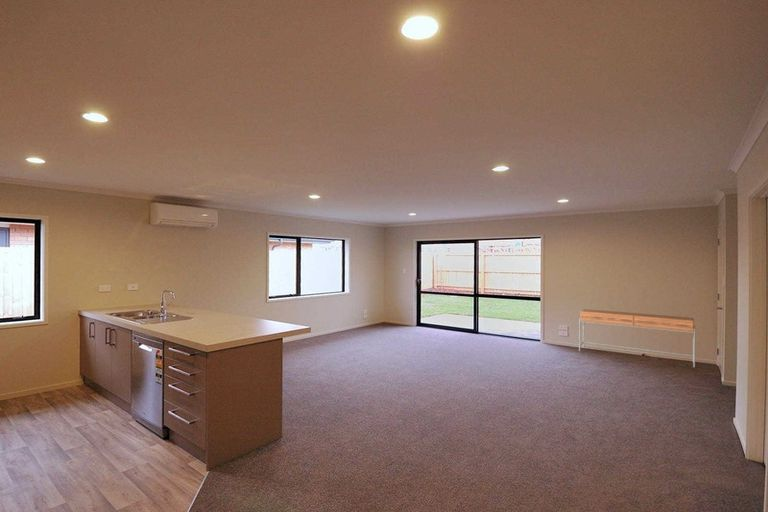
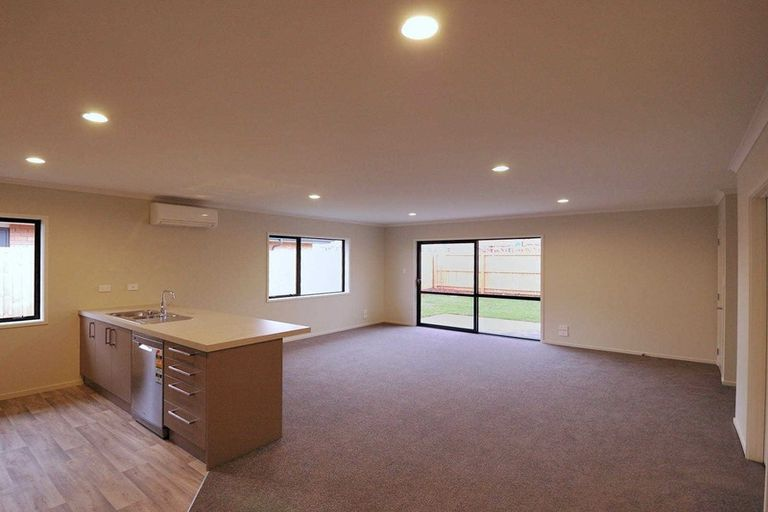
- console table (637, 327)
